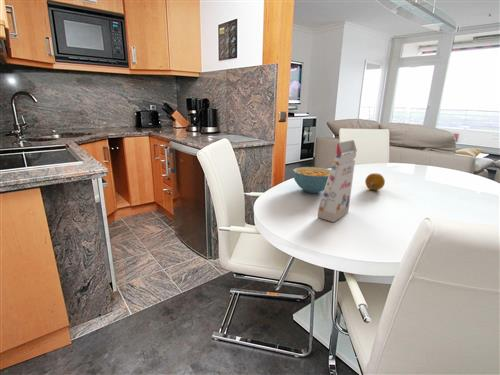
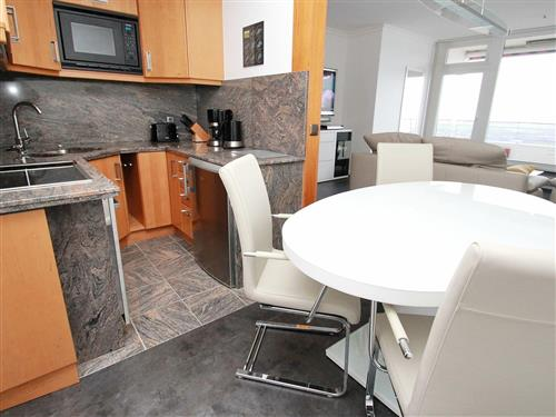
- cereal bowl (313, 181)
- gift box (337, 179)
- fruit (374, 181)
